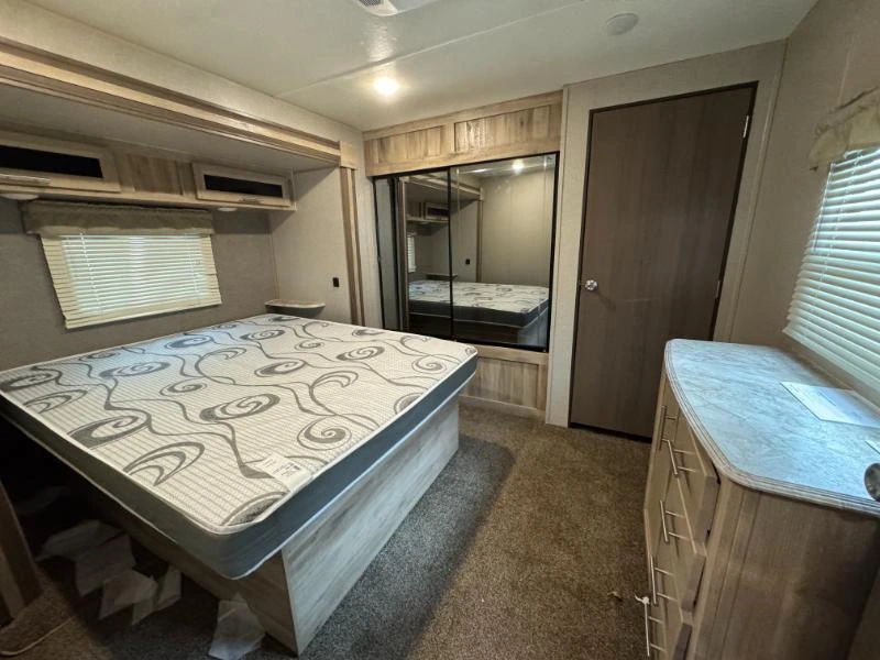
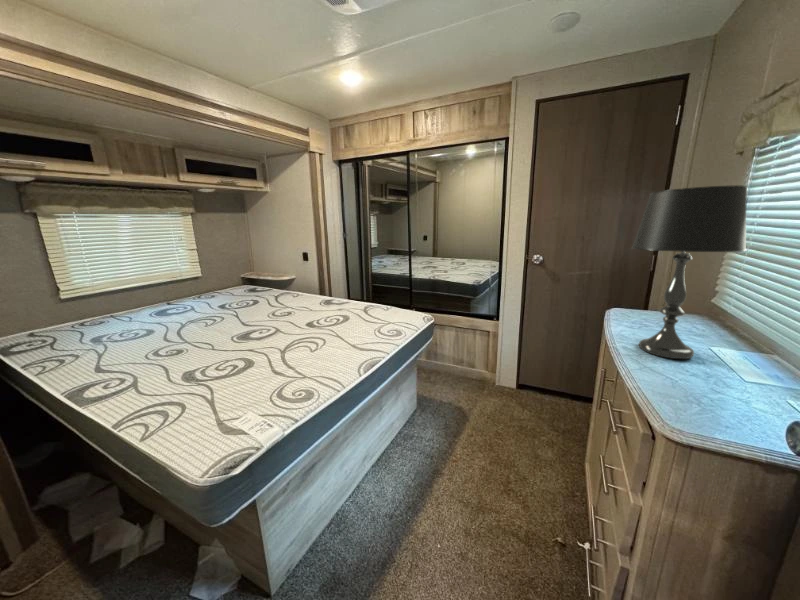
+ table lamp (678, 275)
